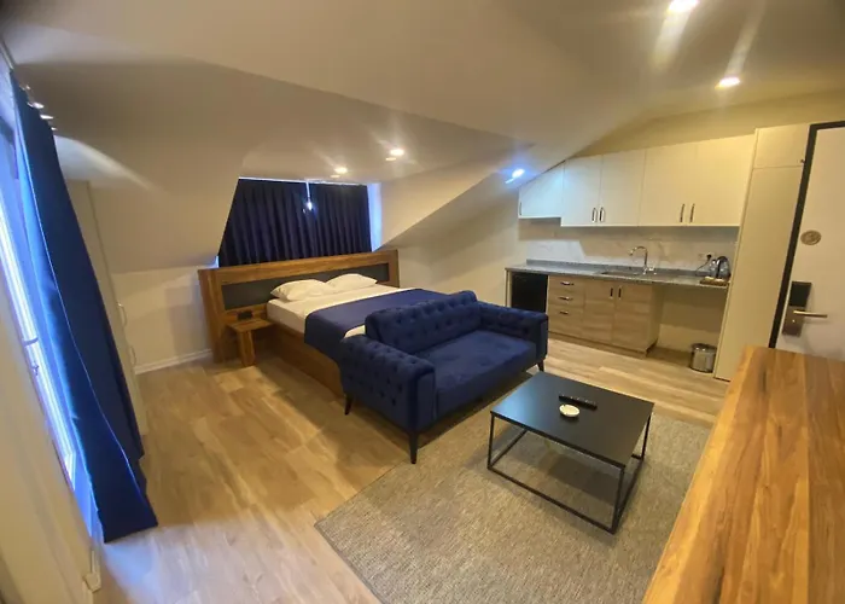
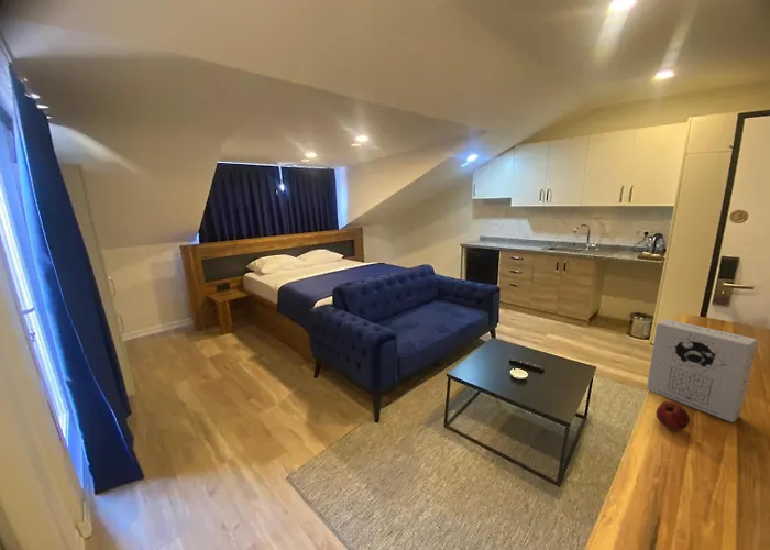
+ cereal box (696, 366)
+ apple (672, 415)
